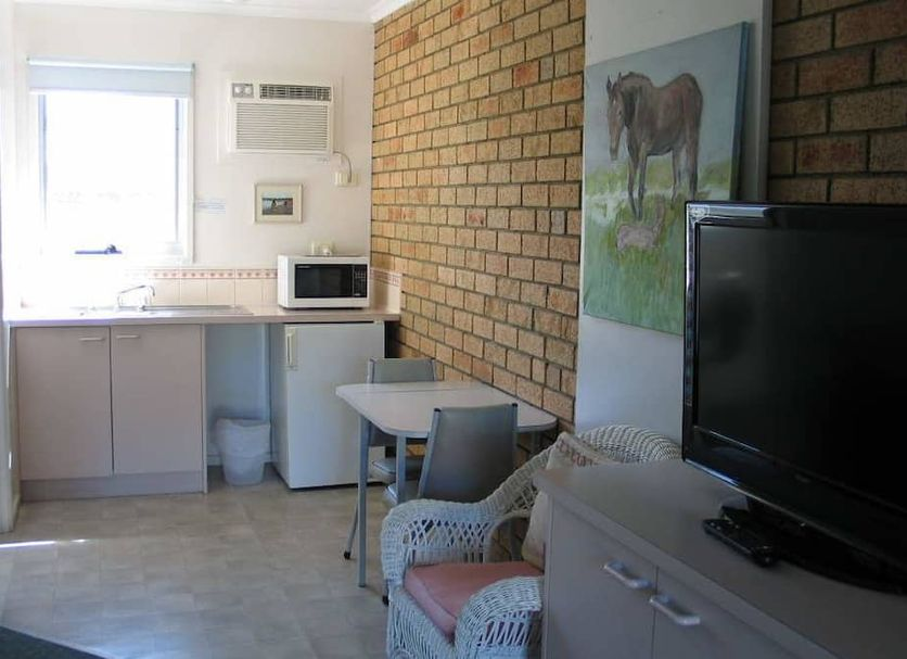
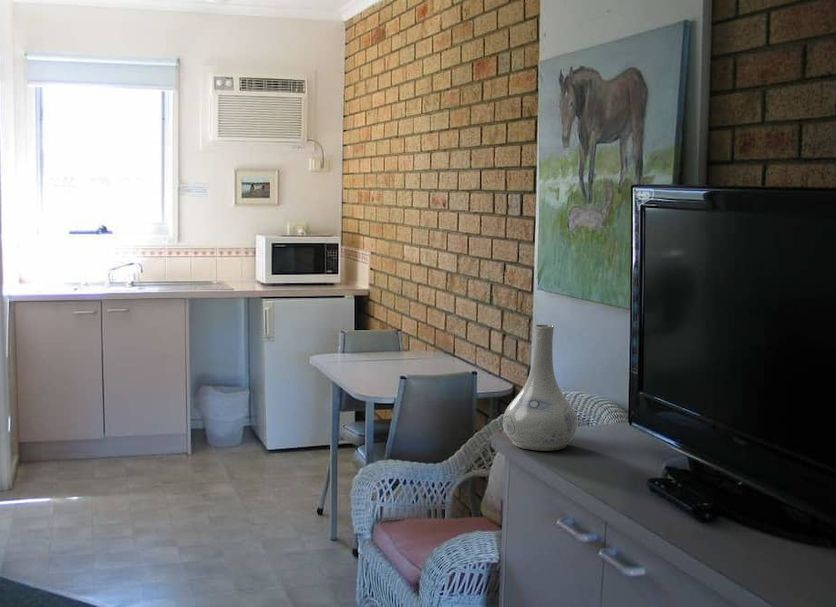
+ vase (541, 385)
